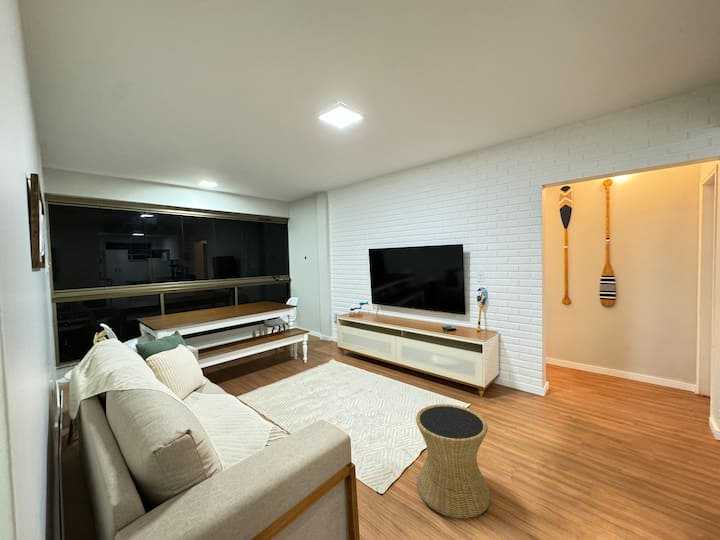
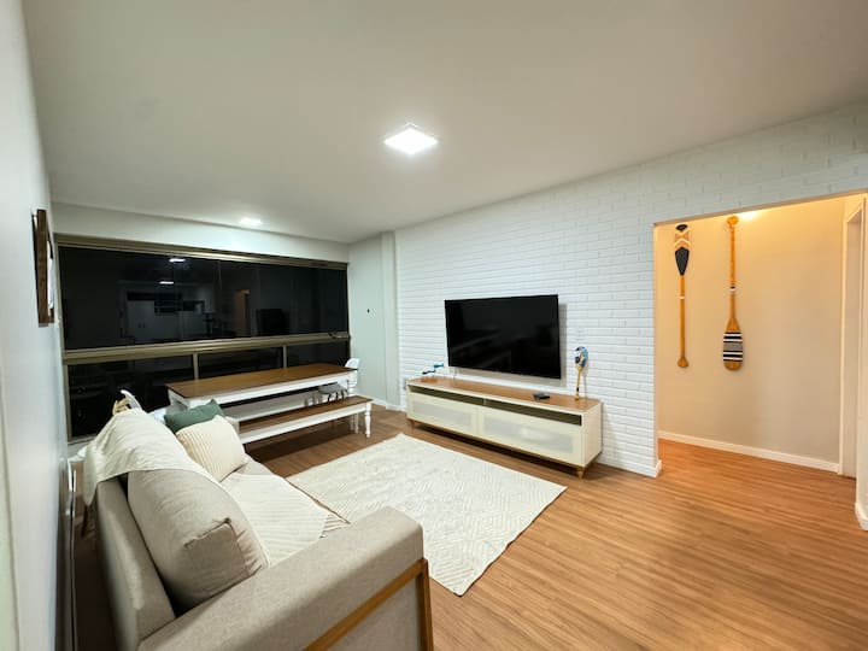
- side table (451, 454)
